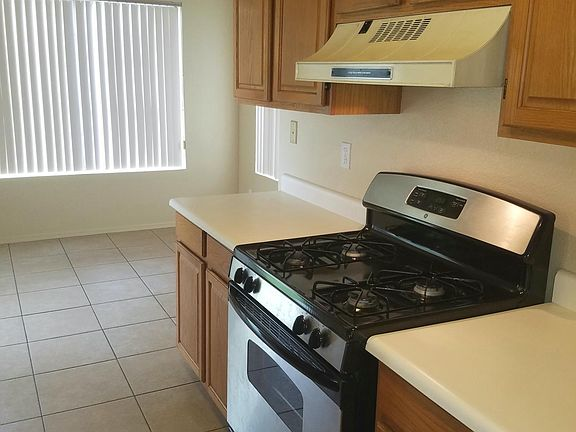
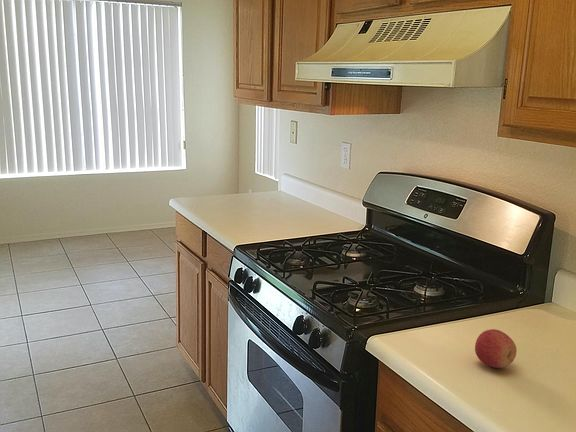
+ apple (495, 348)
